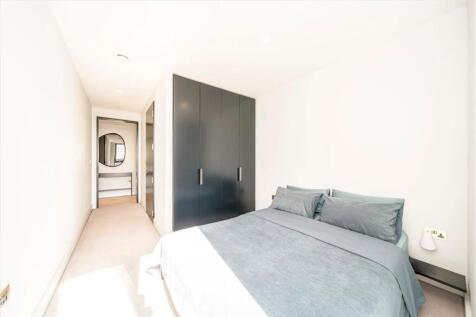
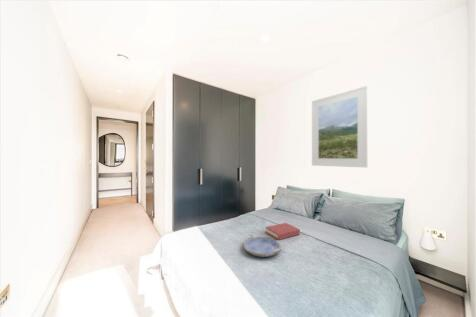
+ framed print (336, 130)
+ serving tray (261, 245)
+ hardback book (282, 230)
